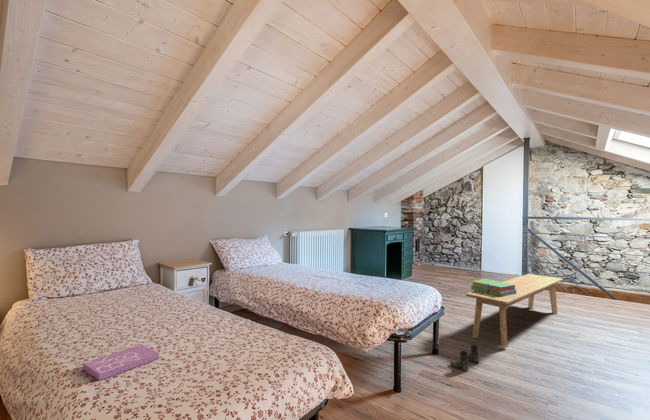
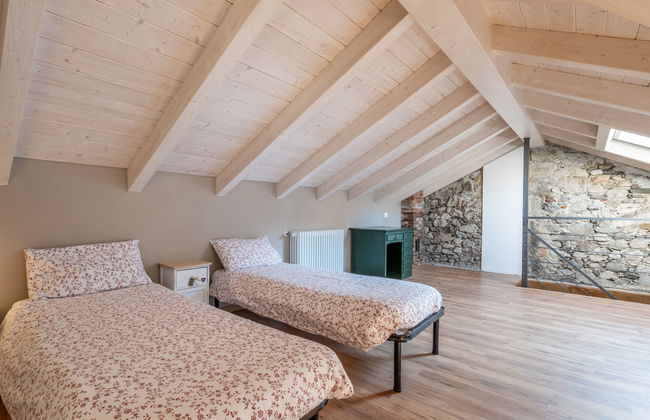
- boots (464, 355)
- book (122, 360)
- stack of books (492, 286)
- bench (518, 301)
